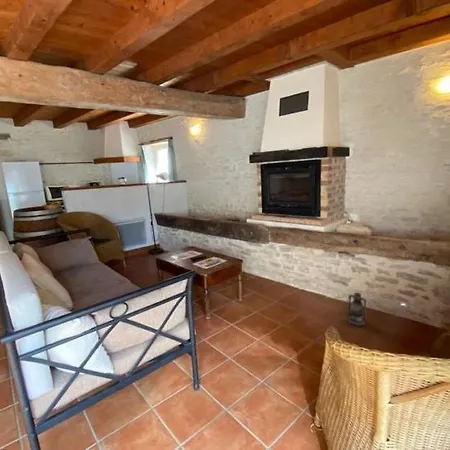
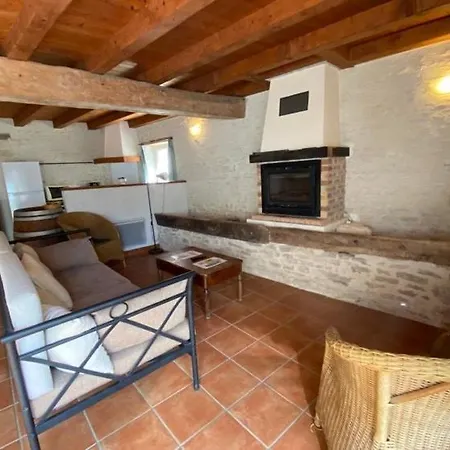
- lantern (357, 307)
